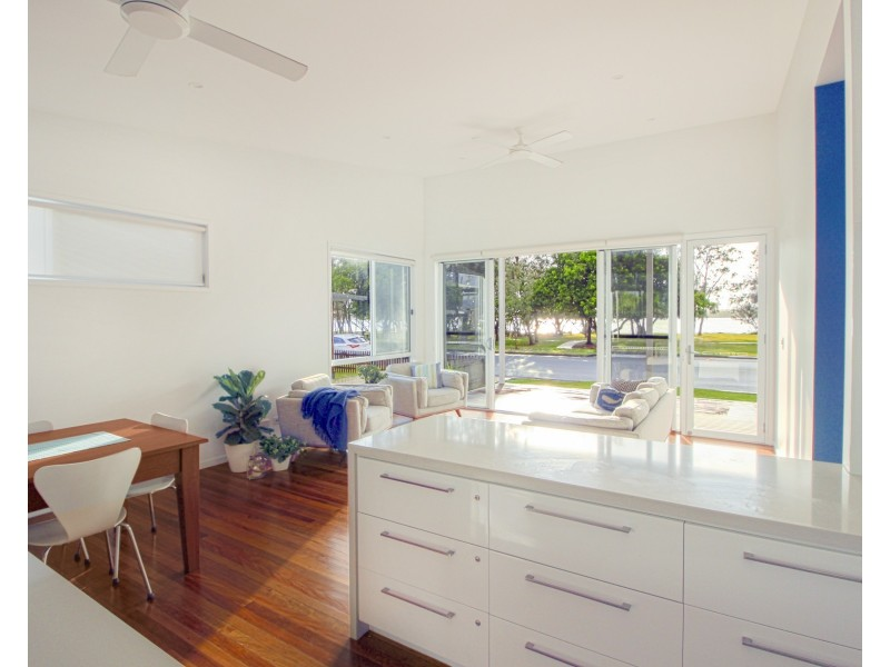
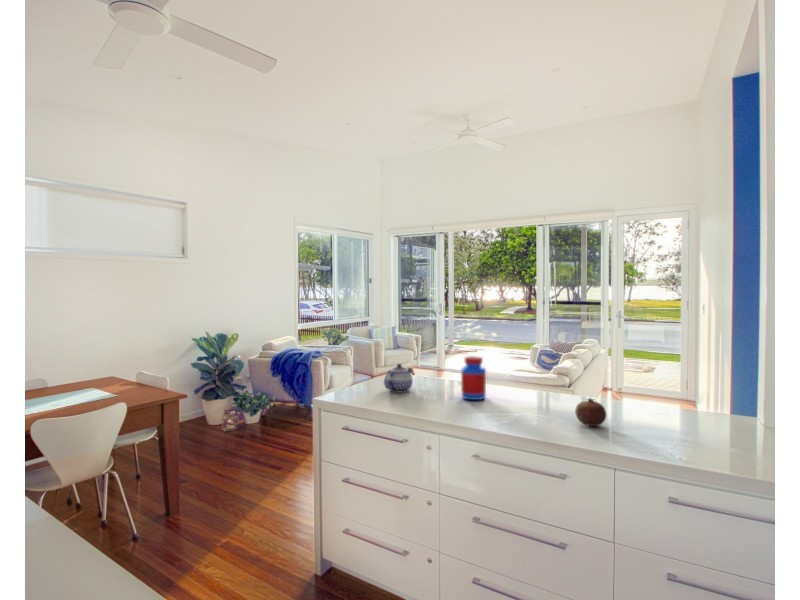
+ teapot (398, 377)
+ jar (473, 377)
+ fruit (590, 411)
